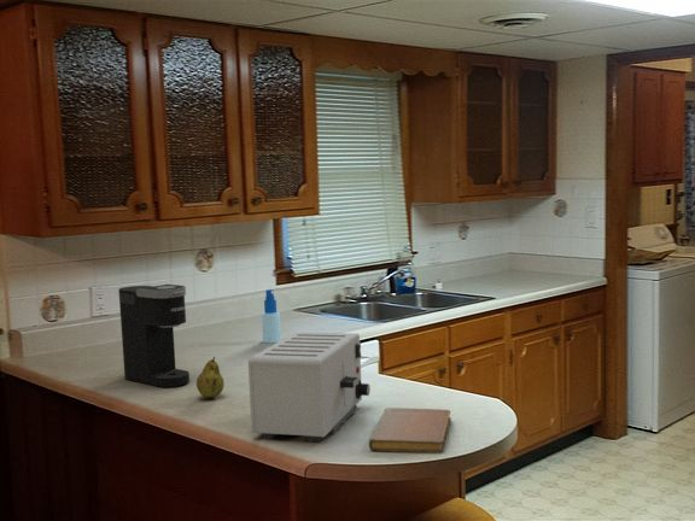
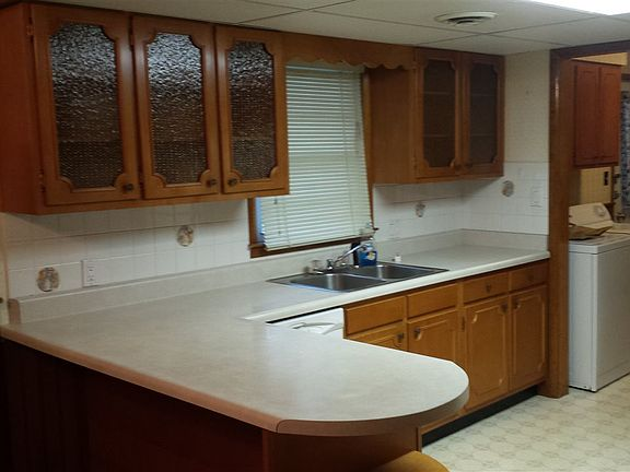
- spray bottle (270, 315)
- coffee maker (153, 333)
- fruit (209, 376)
- toaster (314, 382)
- notebook (411, 428)
